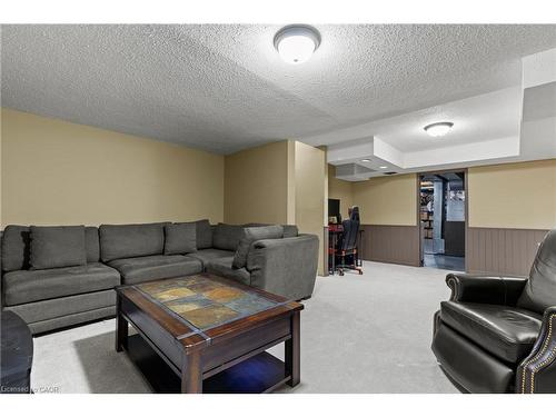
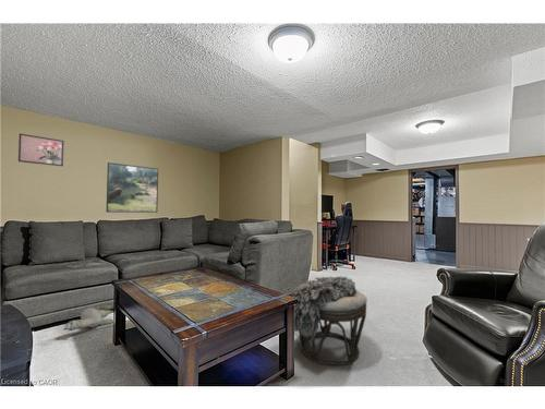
+ plush toy (89, 318)
+ ottoman (324, 312)
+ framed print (41, 151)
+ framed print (134, 189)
